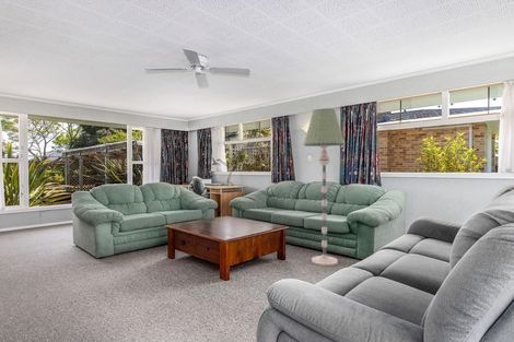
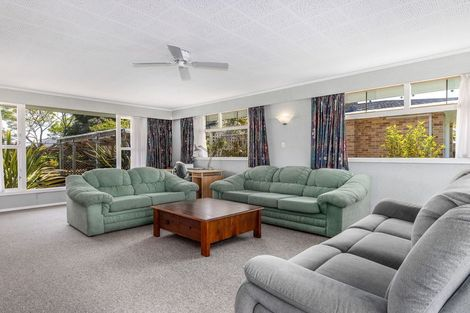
- floor lamp (324, 186)
